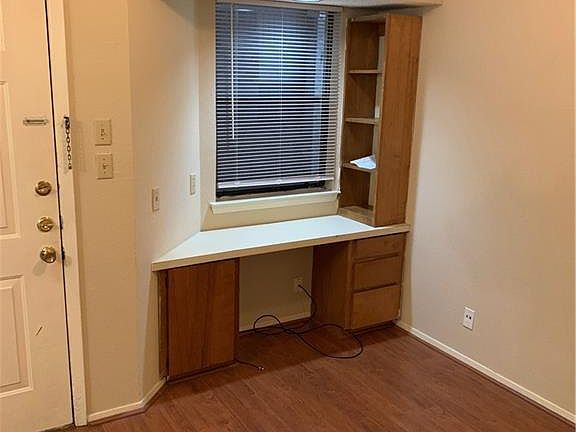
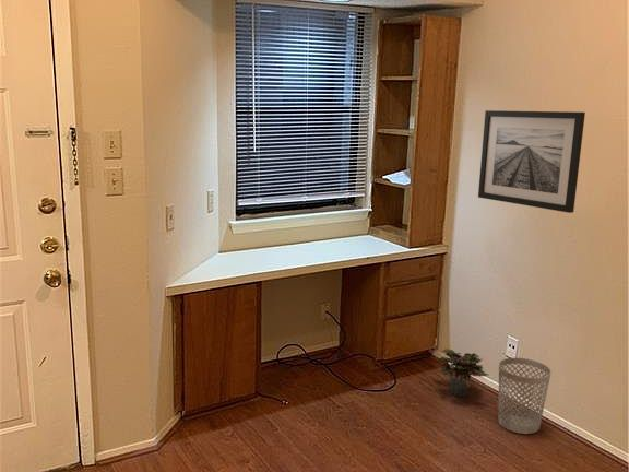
+ wall art (526, 158)
+ potted plant (461, 373)
+ wastebasket (521, 396)
